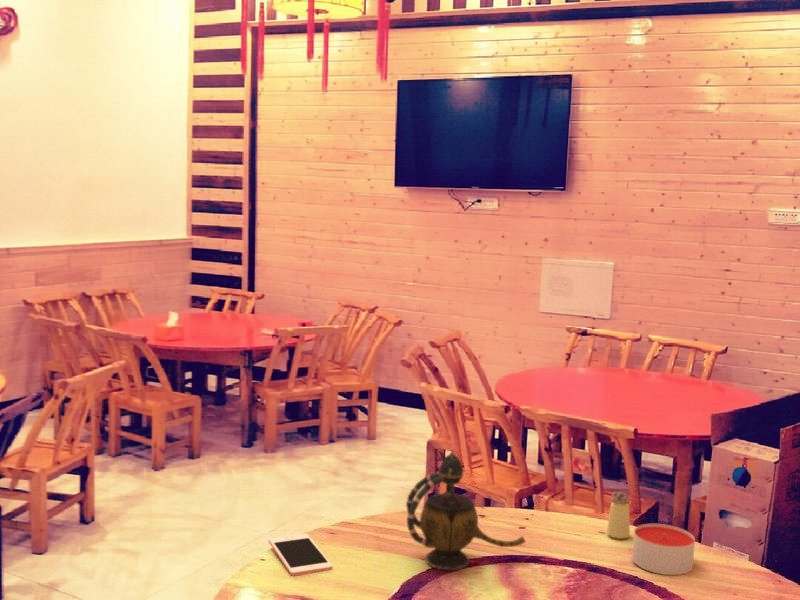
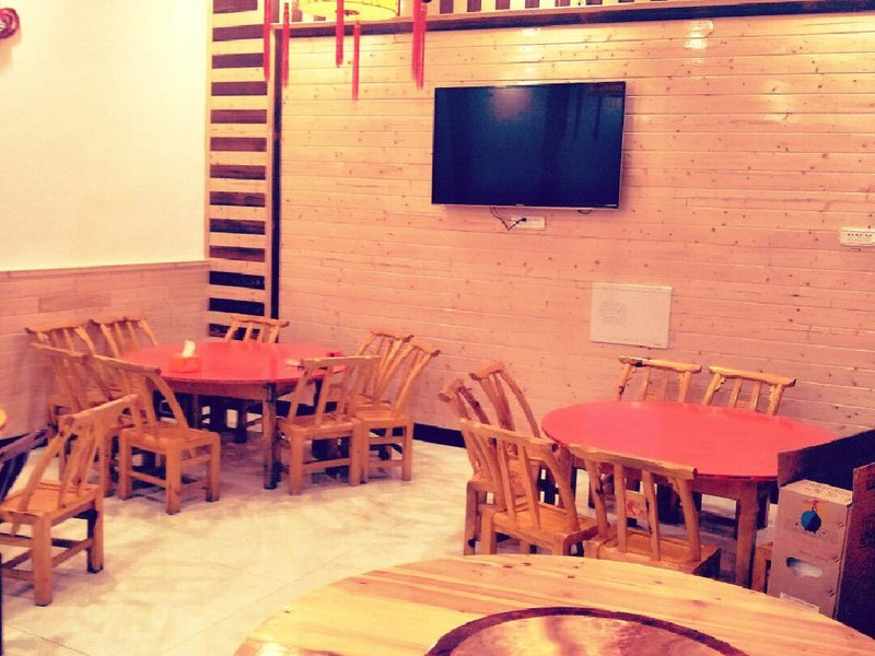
- cell phone (299, 553)
- saltshaker (619, 514)
- teapot (466, 507)
- candle (663, 547)
